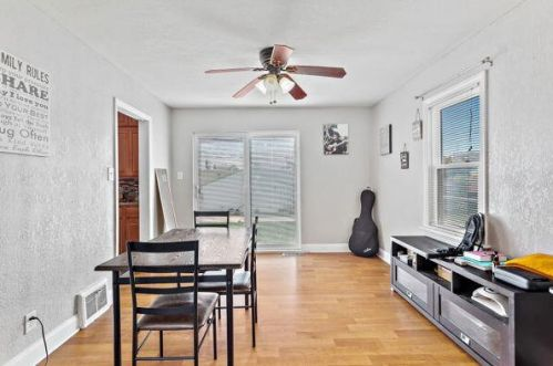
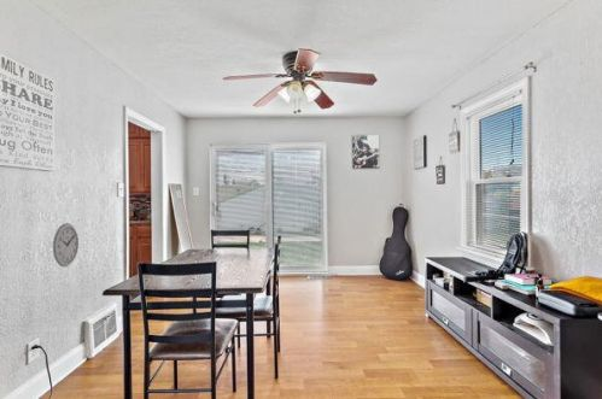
+ wall clock (66, 245)
